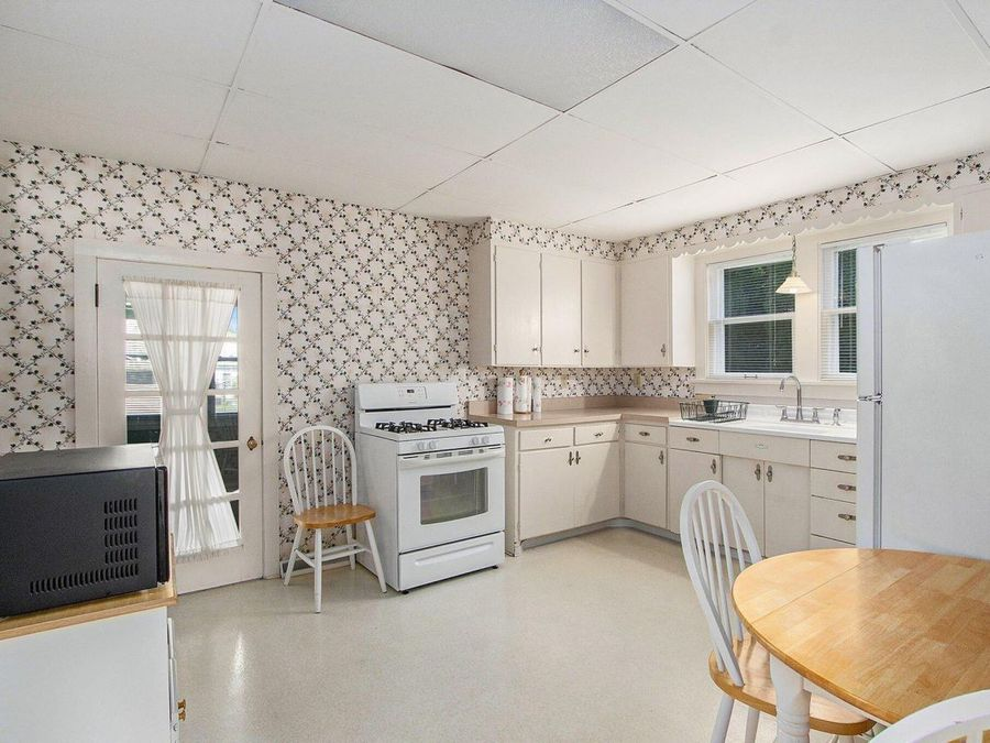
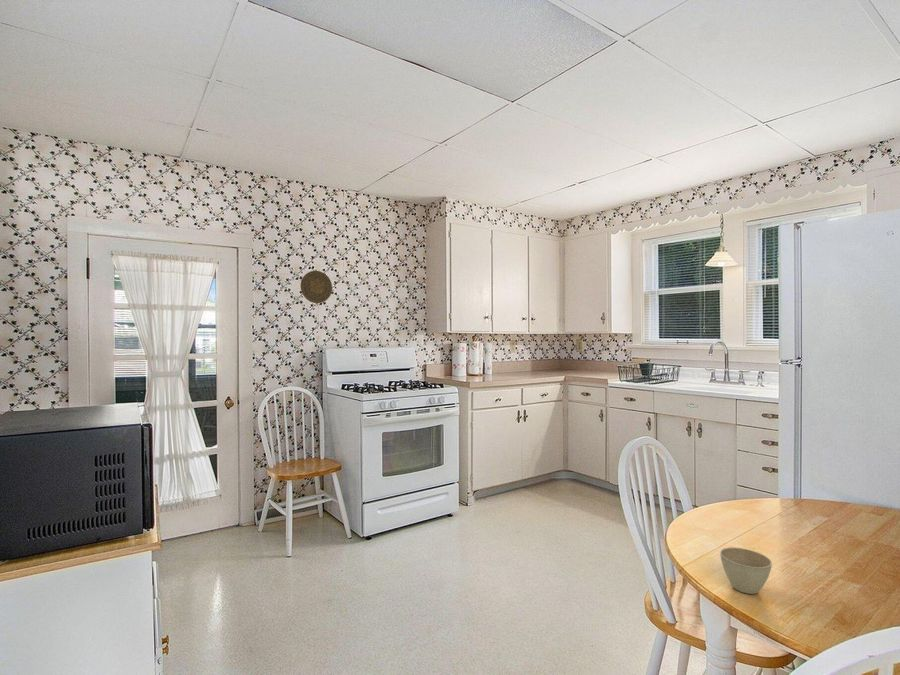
+ flower pot (745, 572)
+ decorative plate (317, 286)
